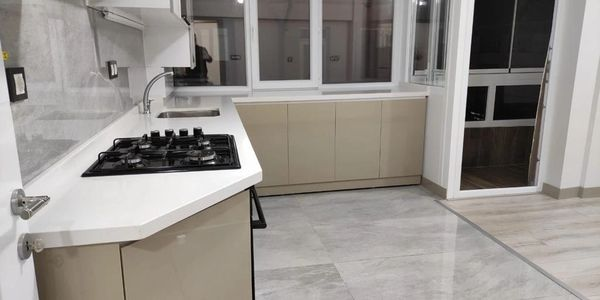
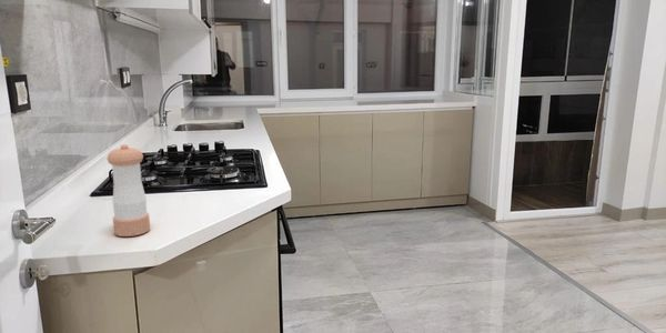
+ pepper shaker (128, 188)
